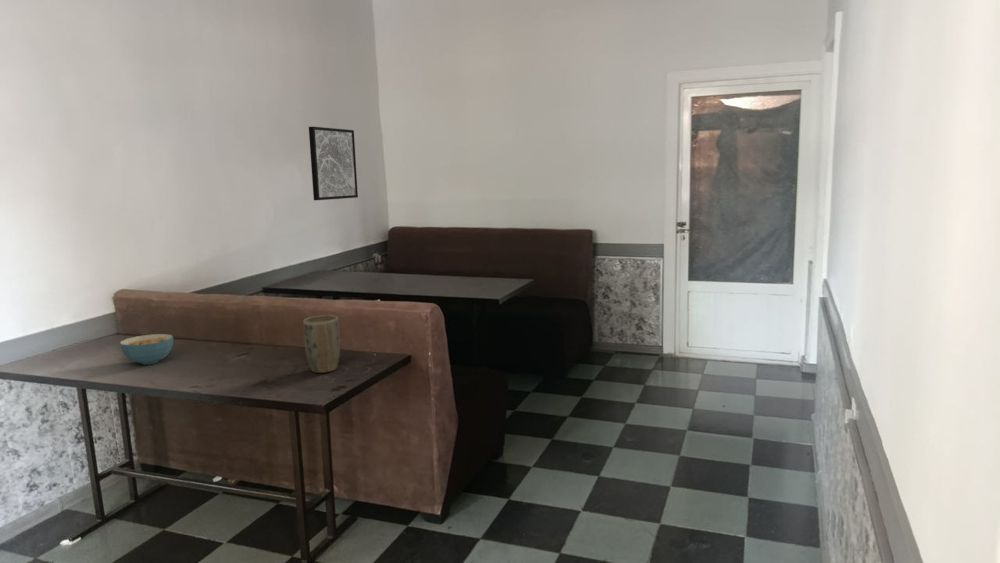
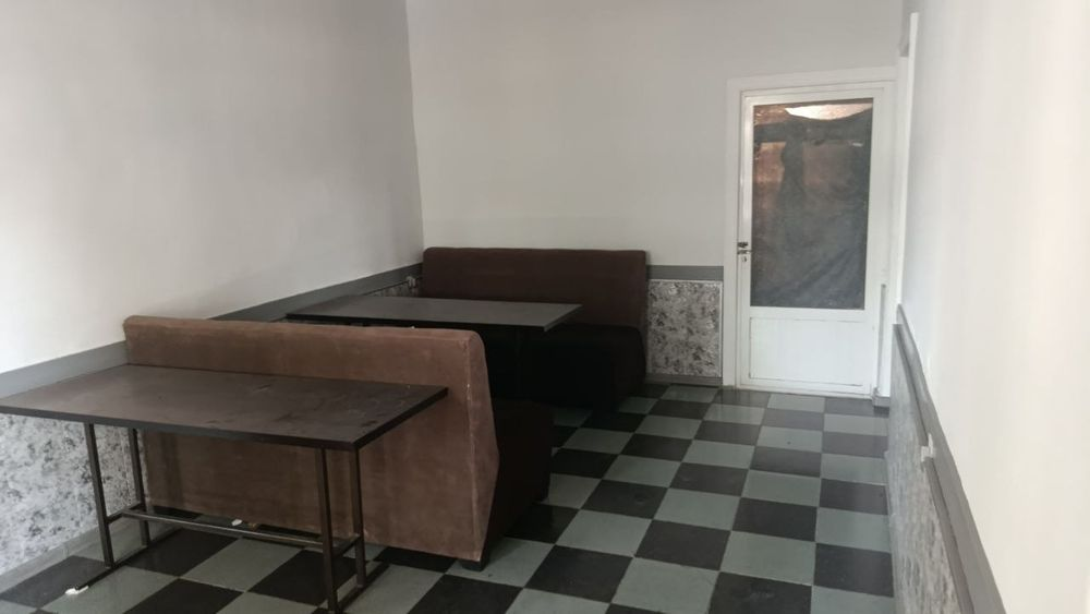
- wall art (334, 163)
- plant pot (322, 344)
- cereal bowl (148, 351)
